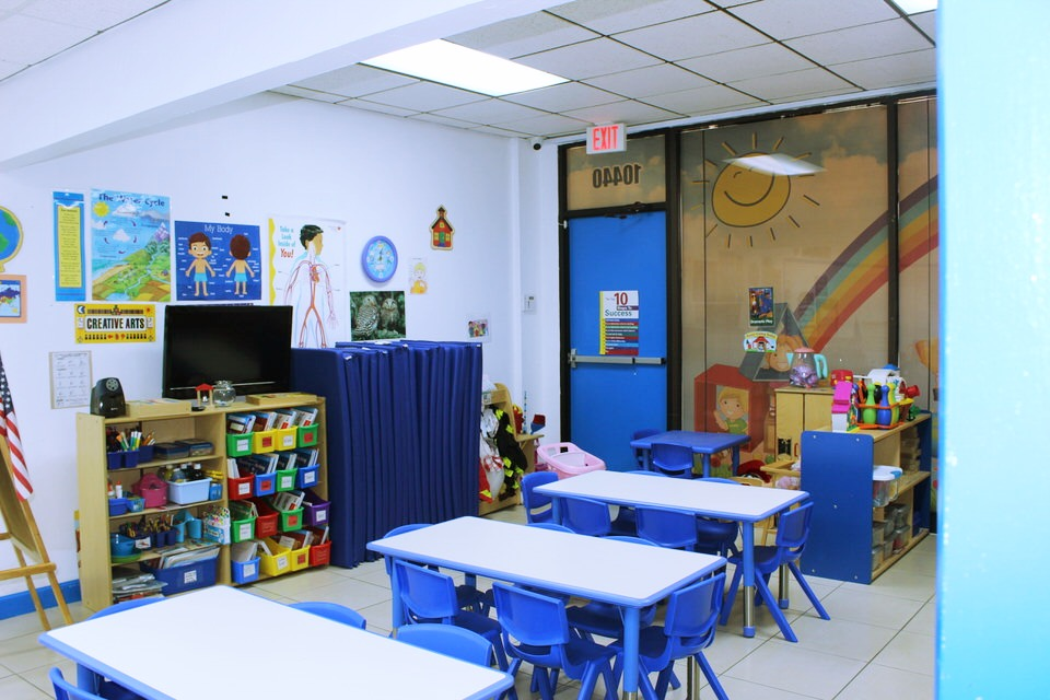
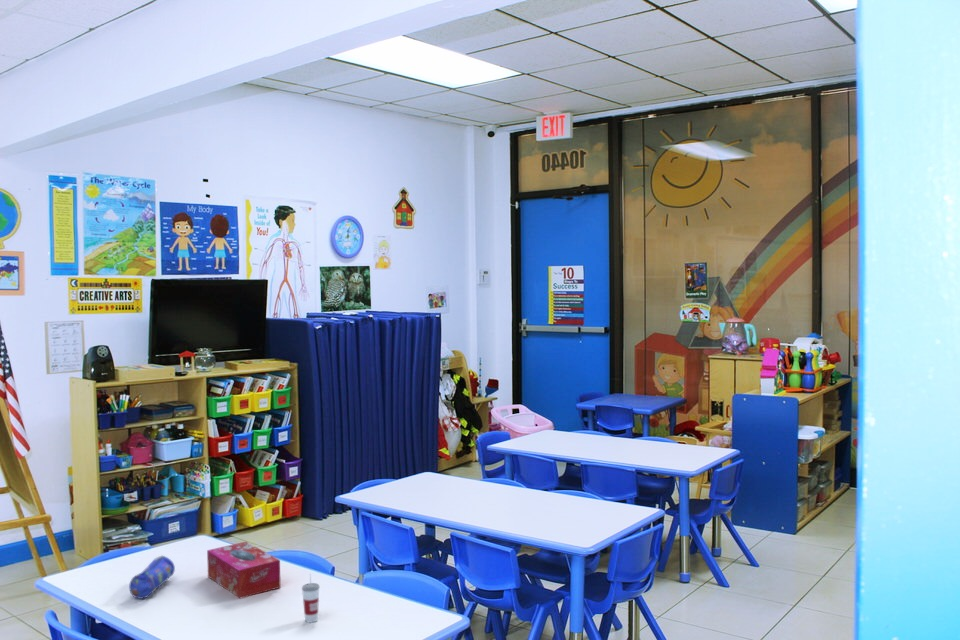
+ cup (310, 597)
+ tissue box (243, 568)
+ pencil case (153, 575)
